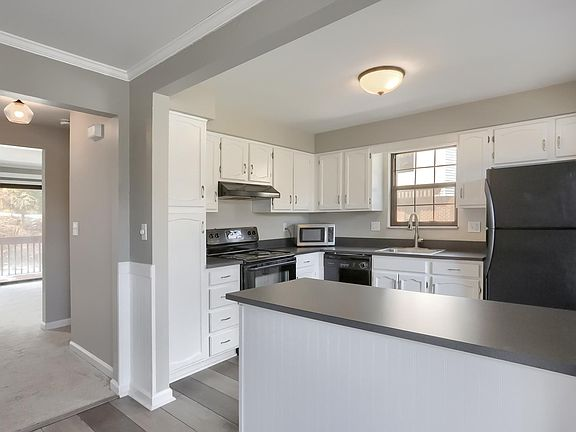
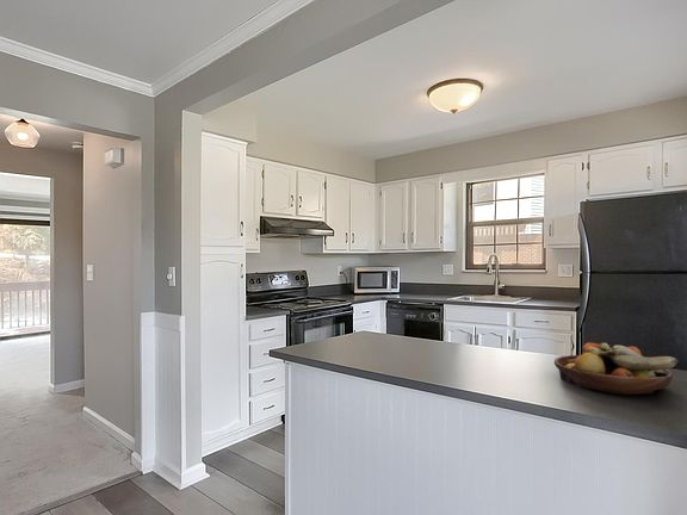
+ fruit bowl (611, 361)
